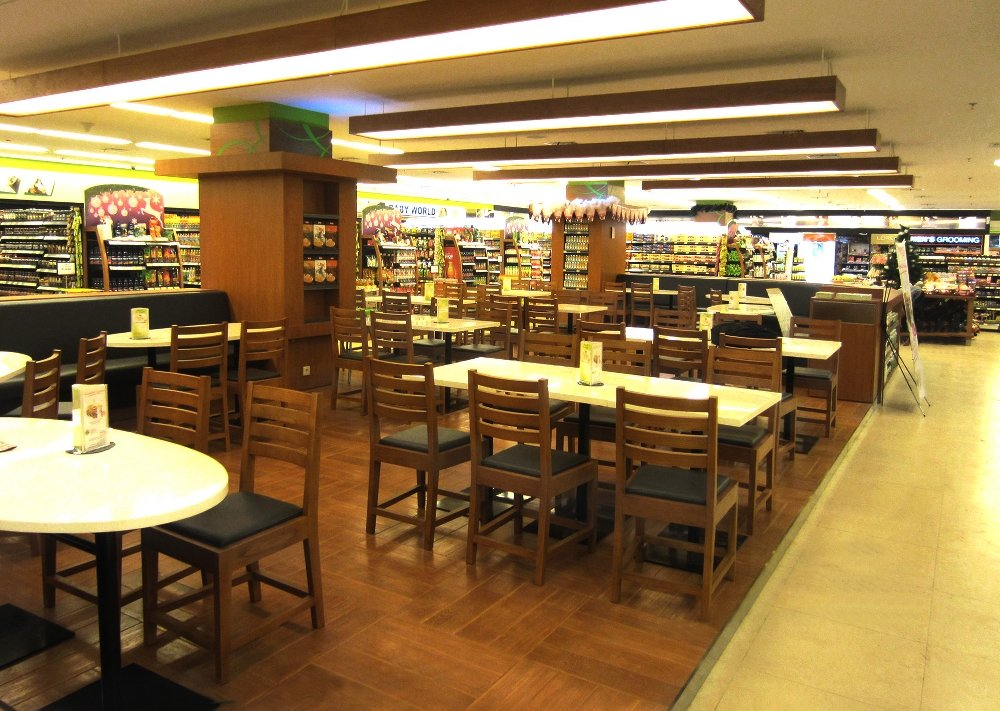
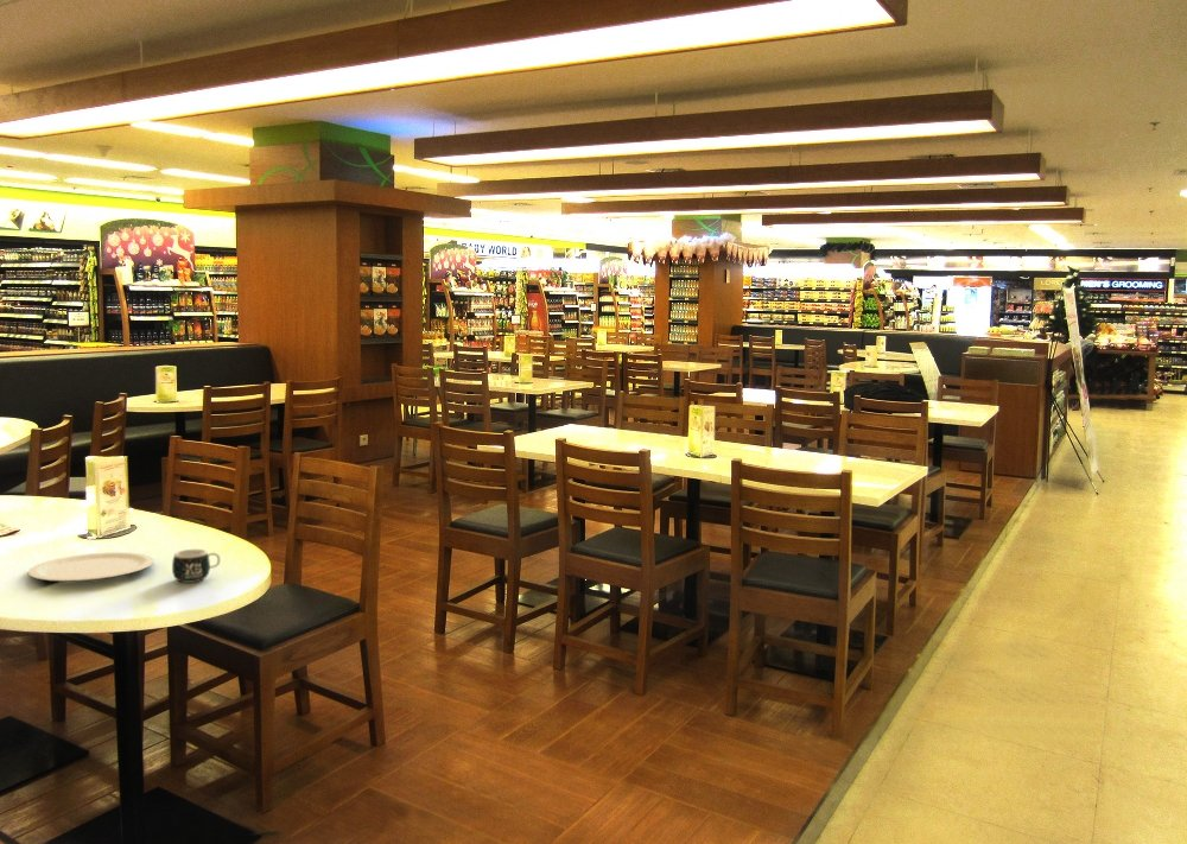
+ mug (197, 564)
+ plate (93, 567)
